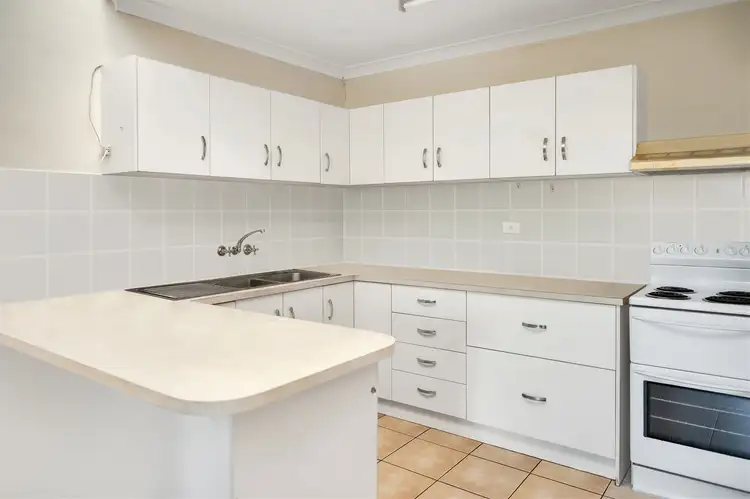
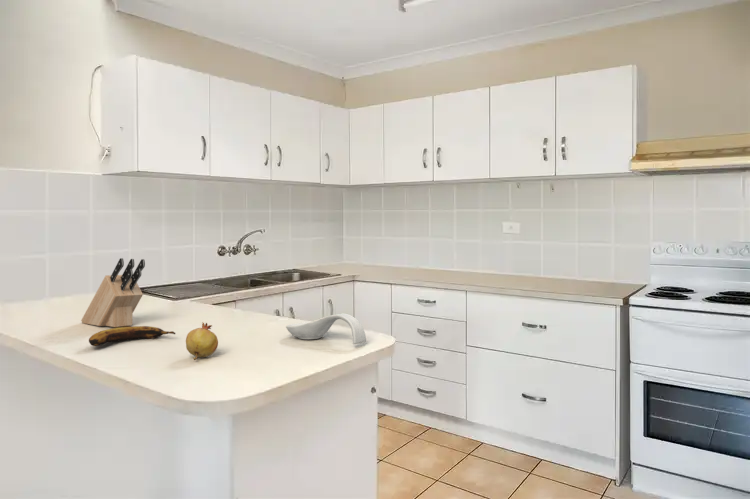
+ spoon rest (325, 326)
+ banana (128, 335)
+ knife block (114, 291)
+ fruit (201, 339)
